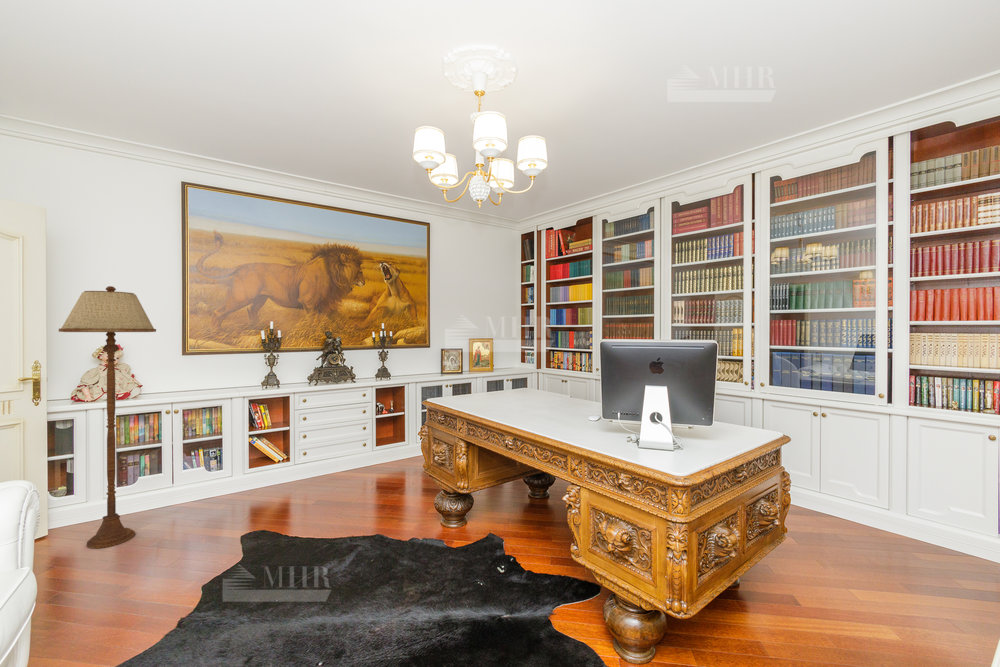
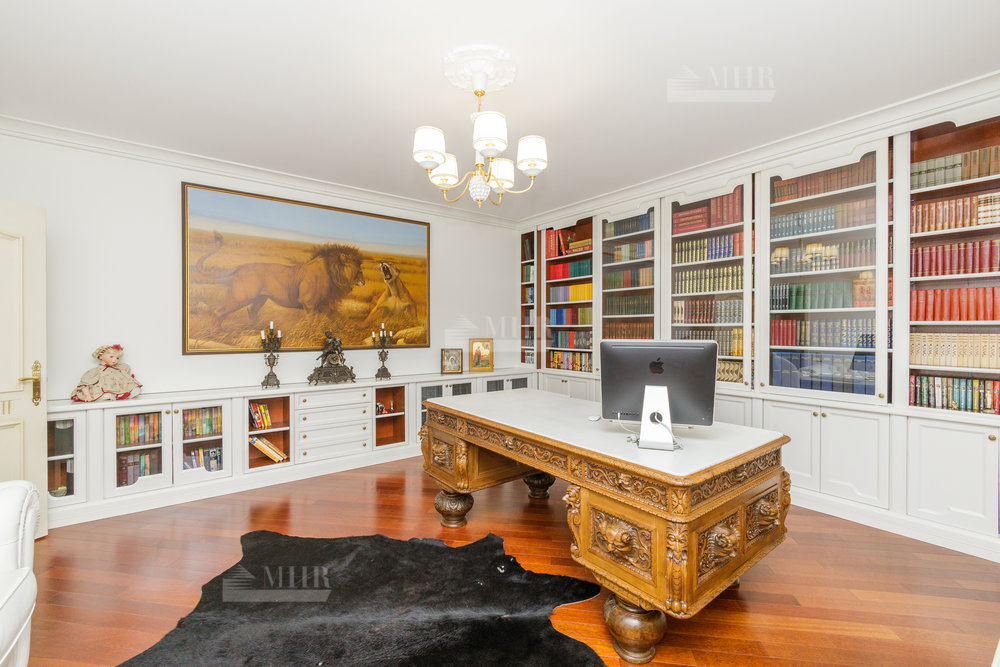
- floor lamp (110, 413)
